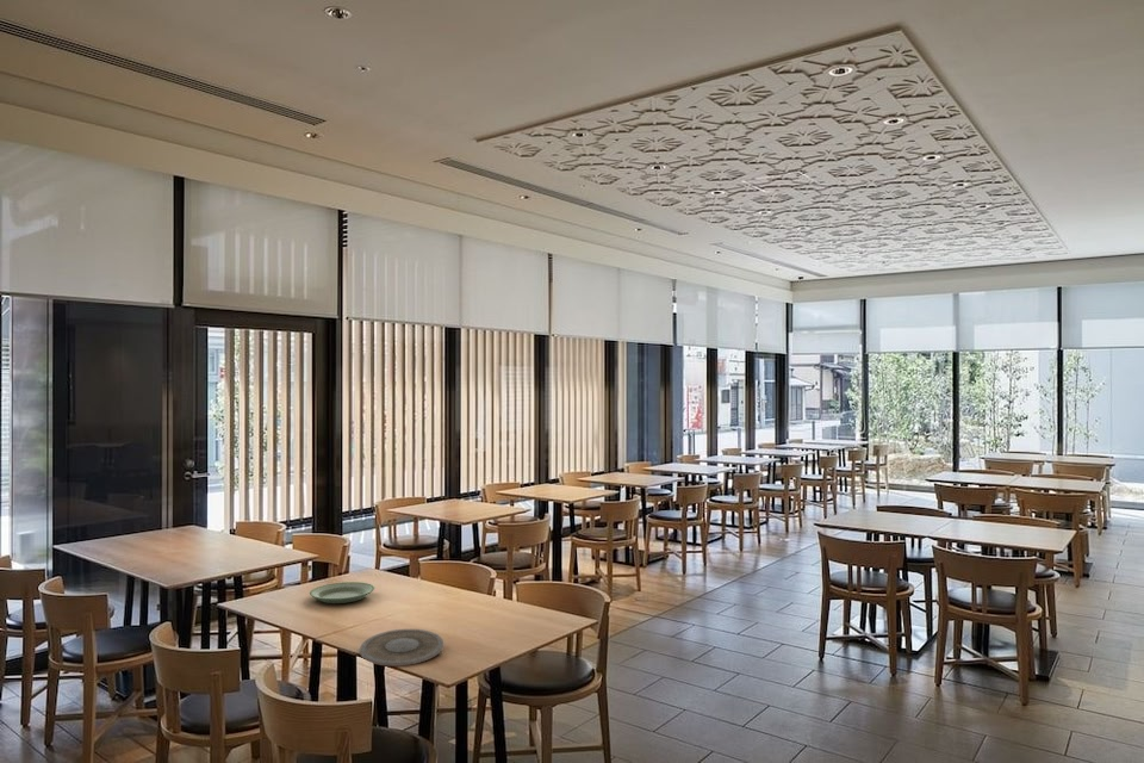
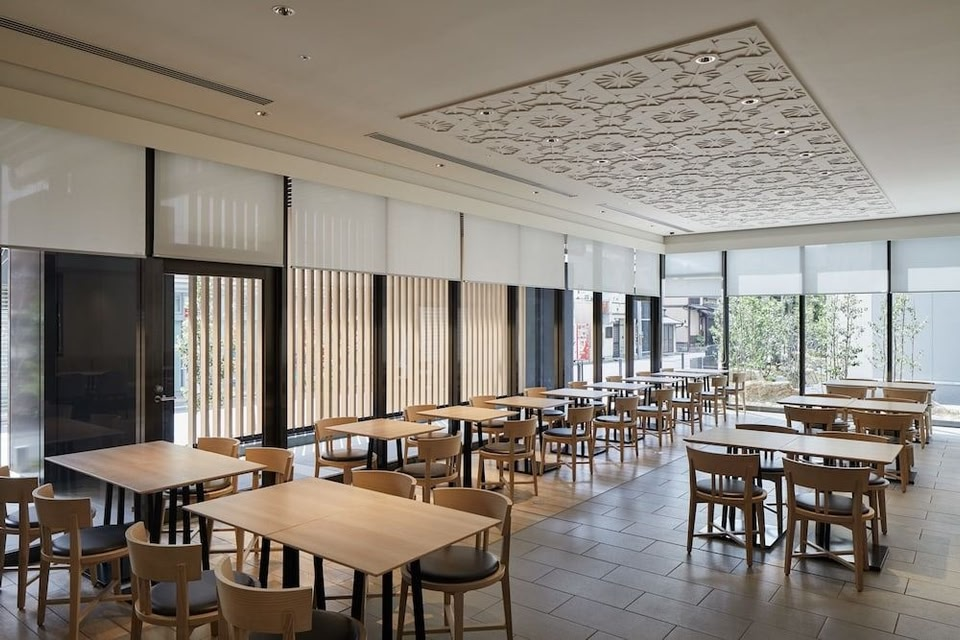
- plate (402, 645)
- plate (342, 593)
